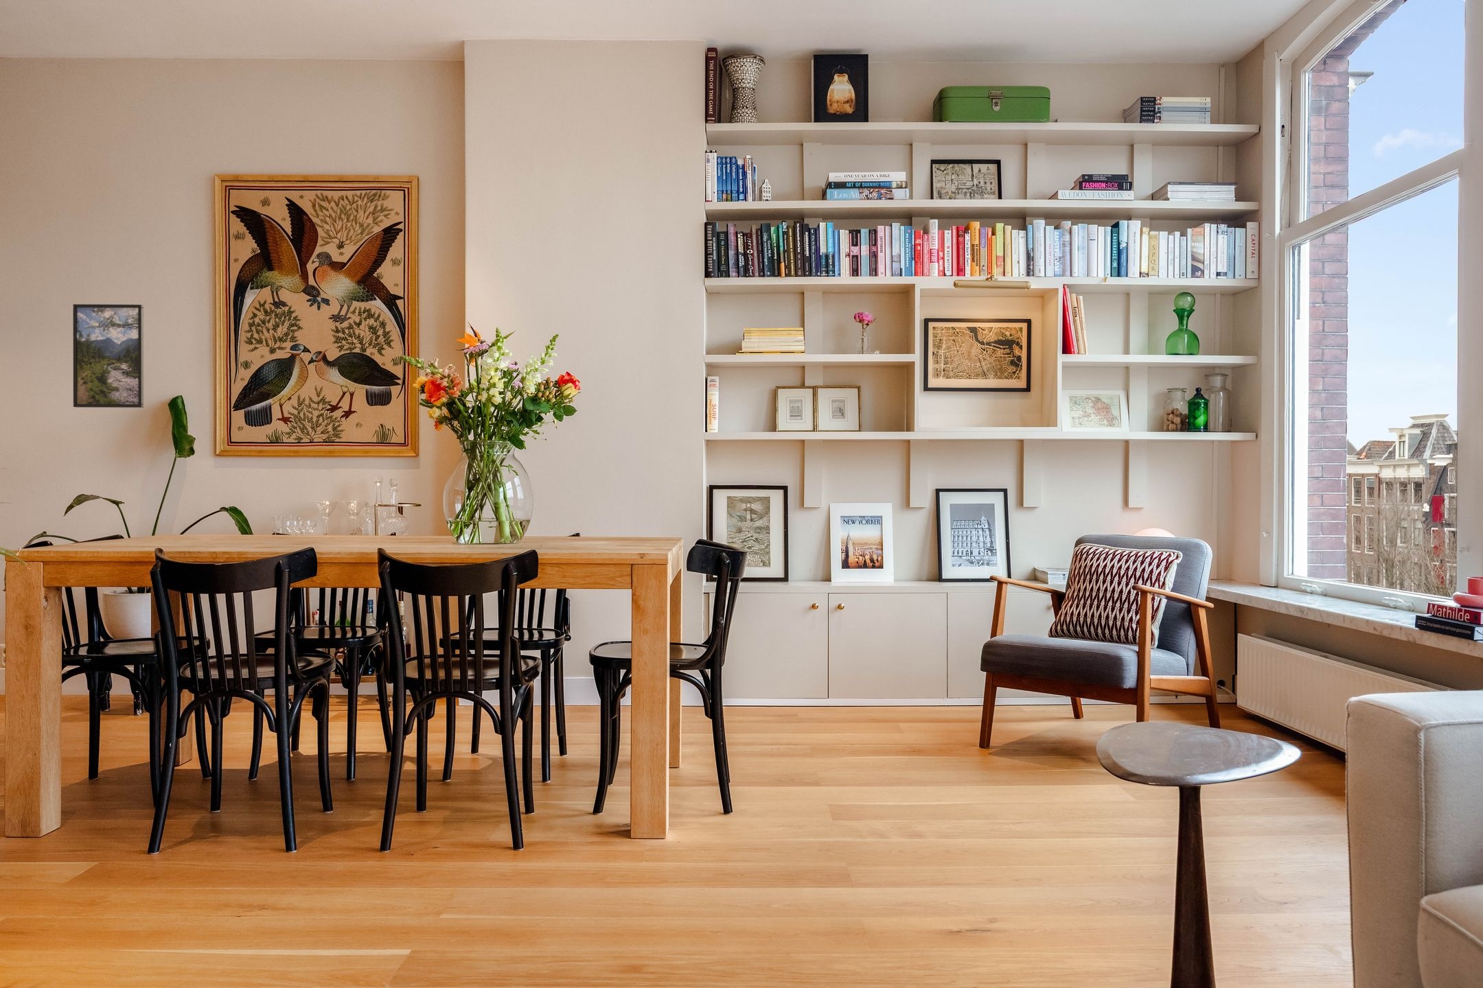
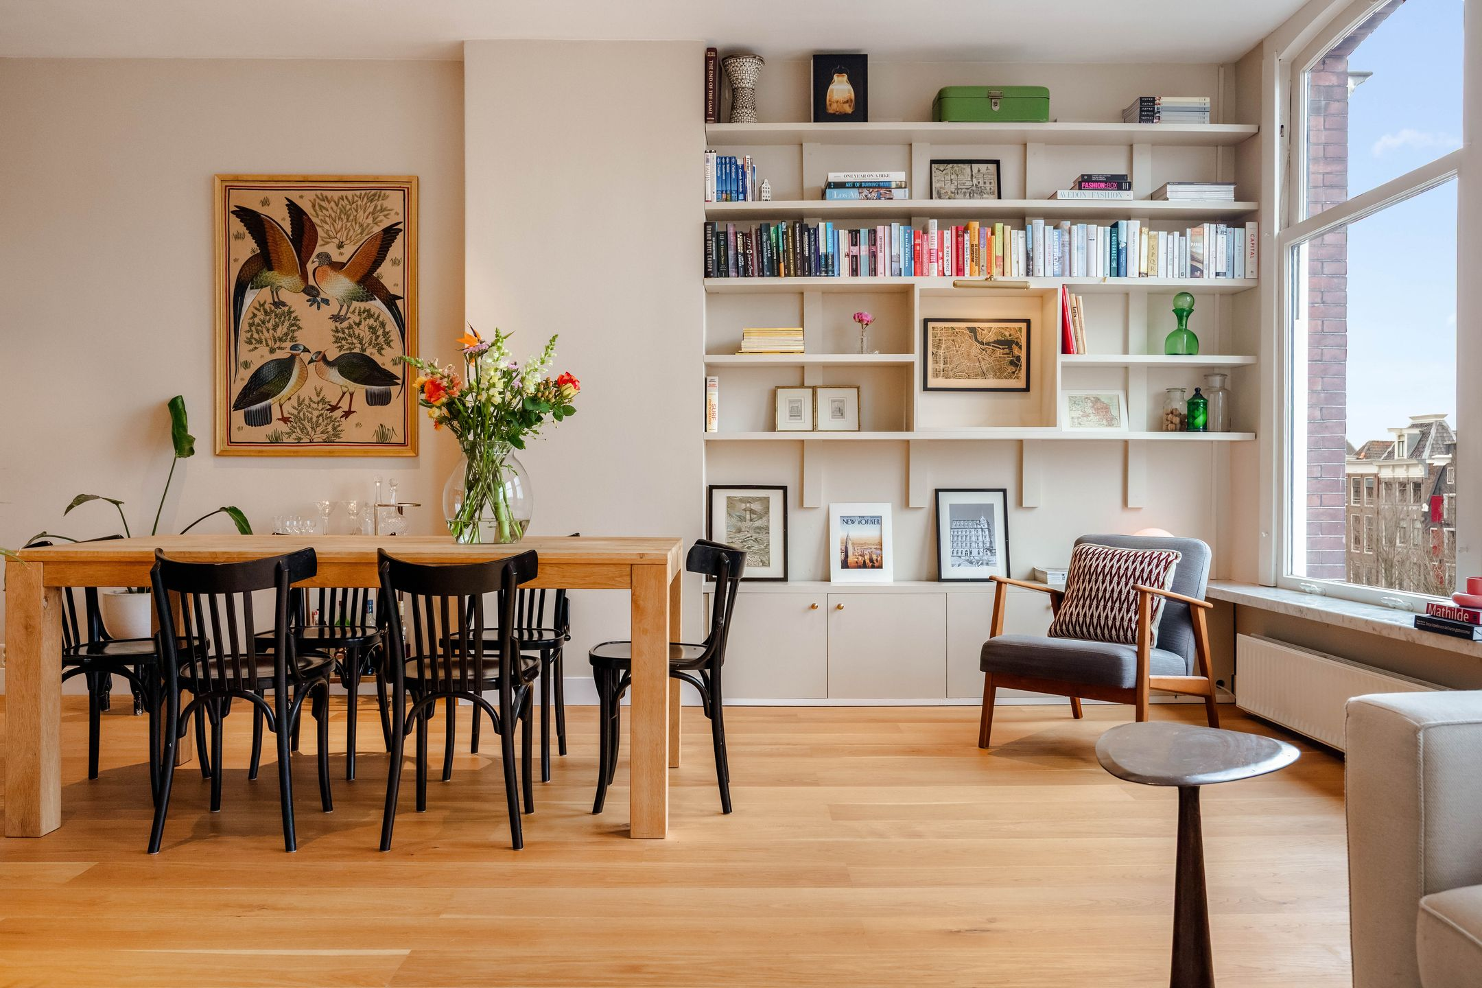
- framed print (108, 355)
